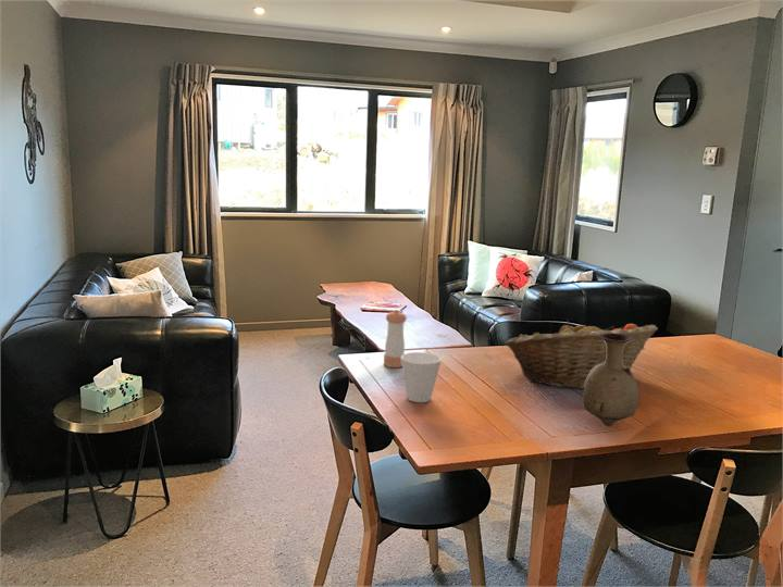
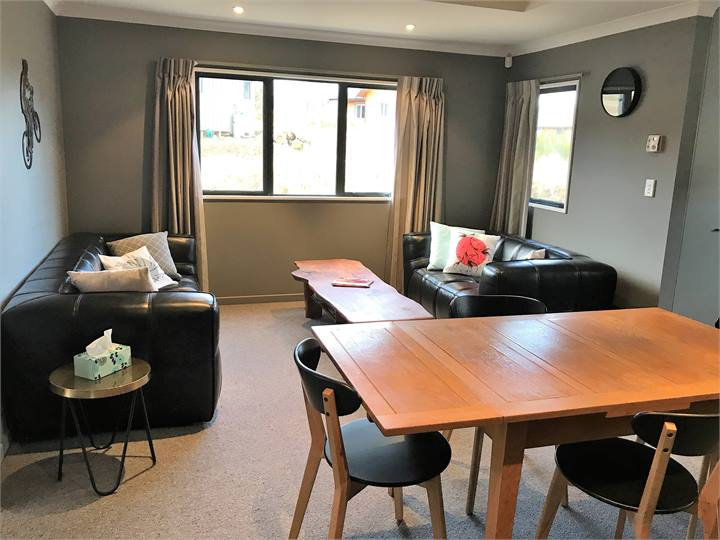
- vase (612, 380)
- cup (420, 377)
- fruit basket (580, 347)
- pepper shaker (395, 337)
